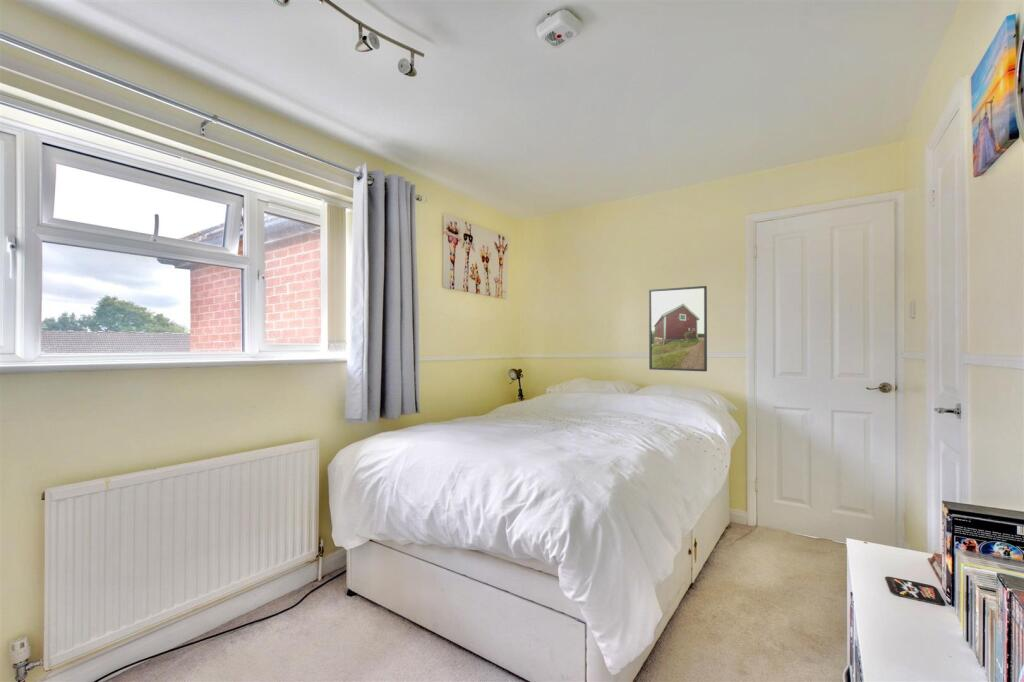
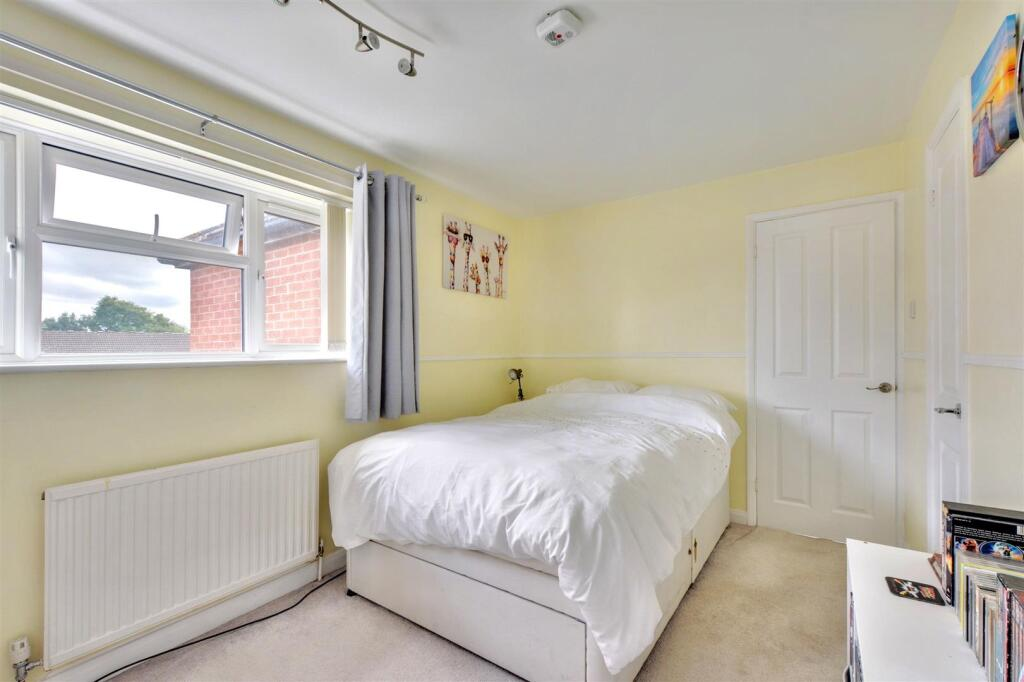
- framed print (677, 329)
